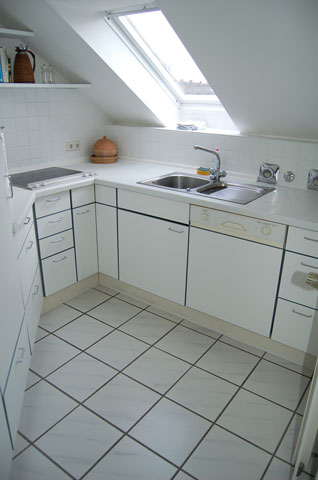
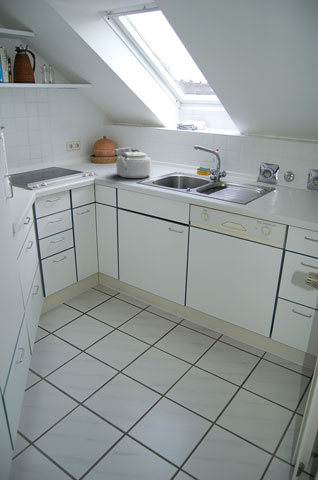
+ kettle (132, 162)
